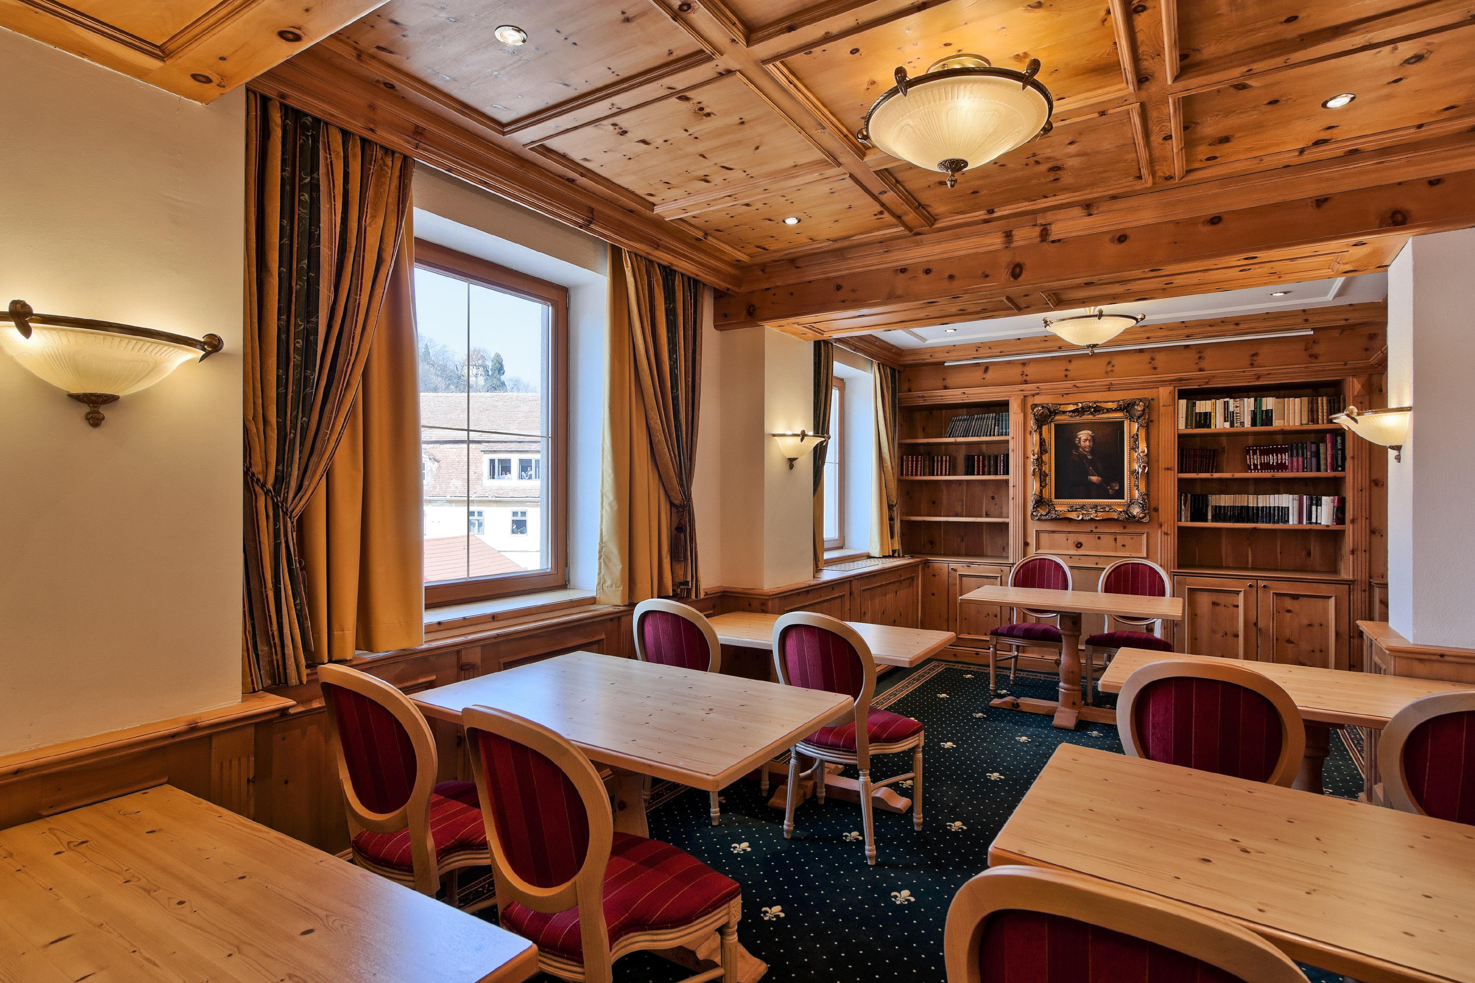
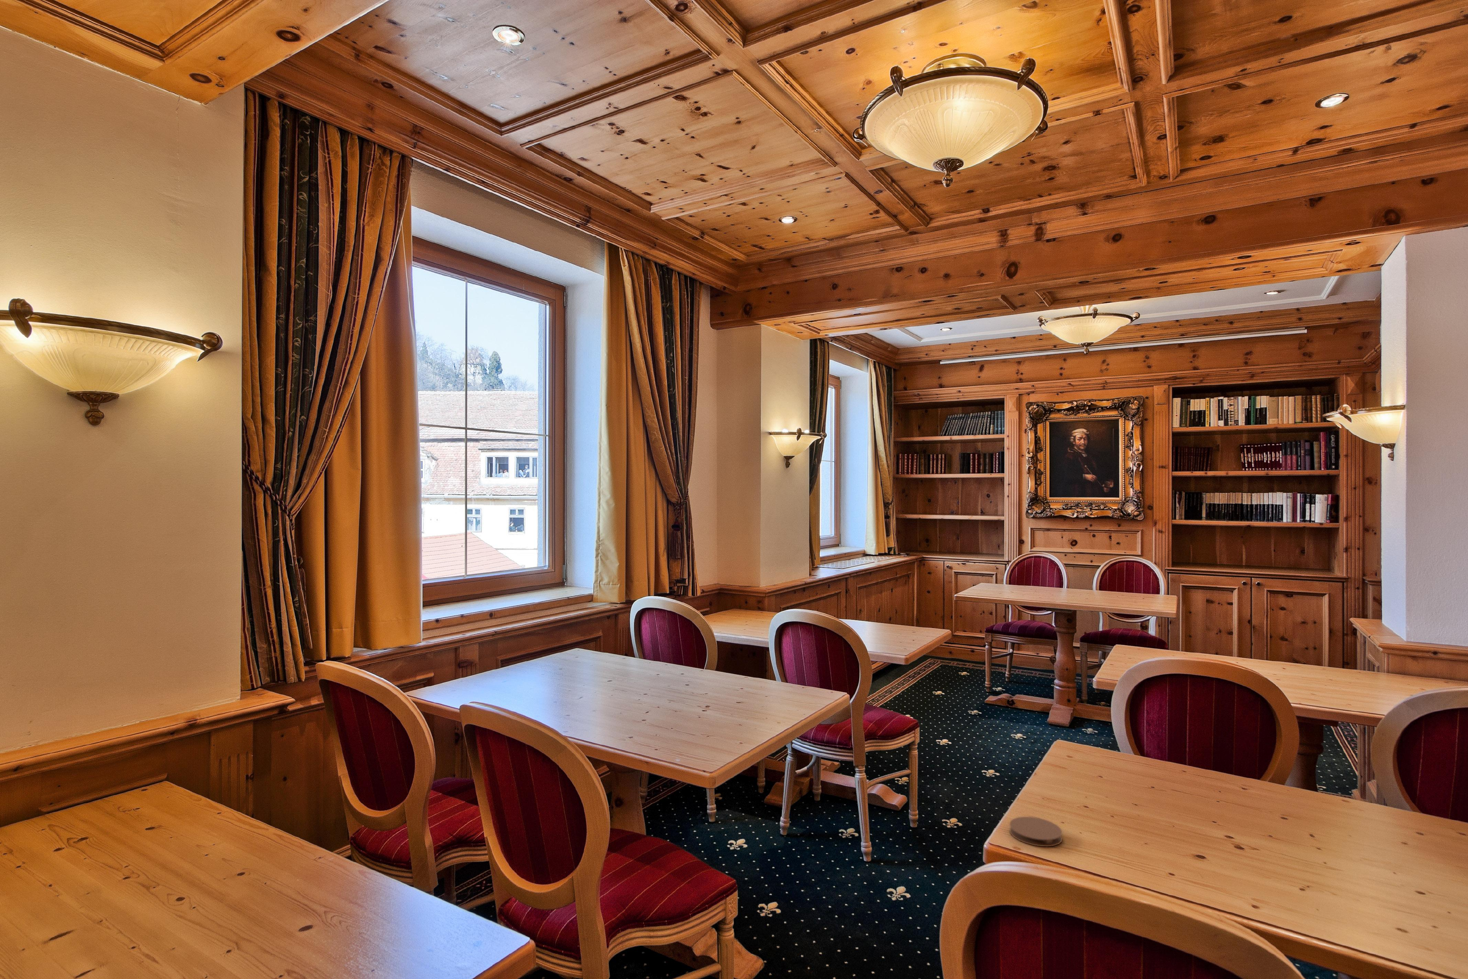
+ coaster (1035, 831)
